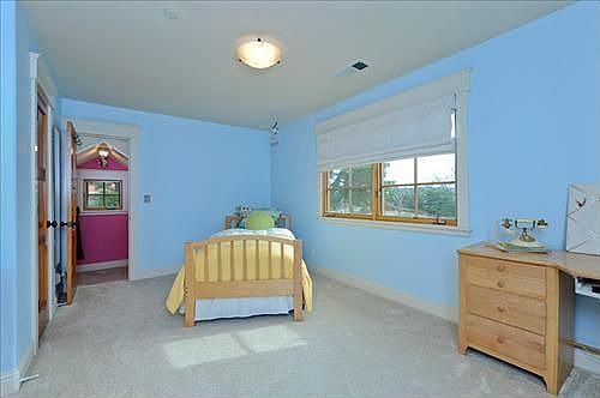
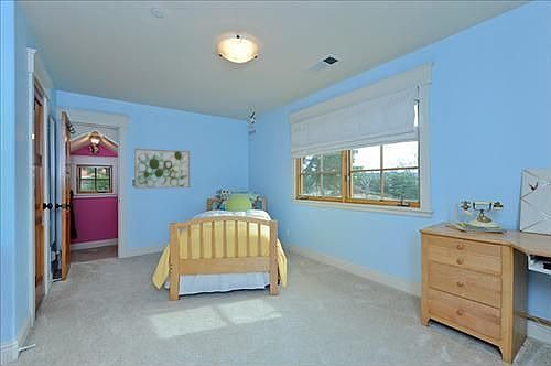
+ wall art (163, 169)
